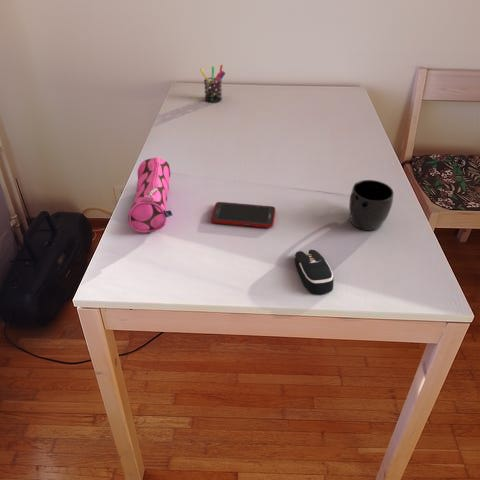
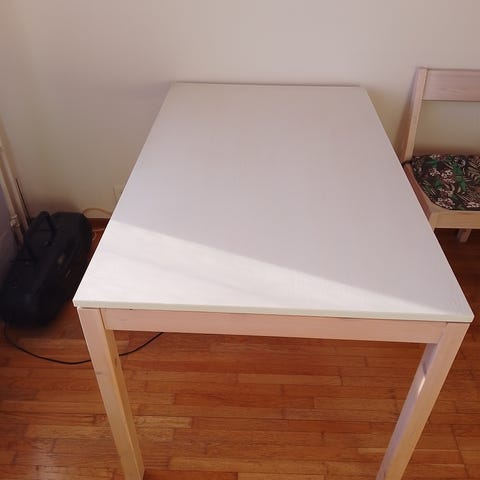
- pencil case (152, 191)
- cell phone (243, 214)
- pen holder (213, 82)
- computer mouse (314, 268)
- mug (367, 203)
